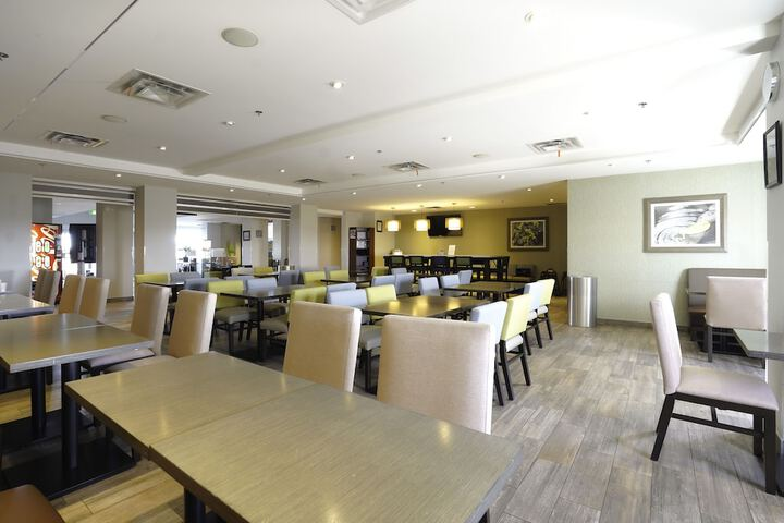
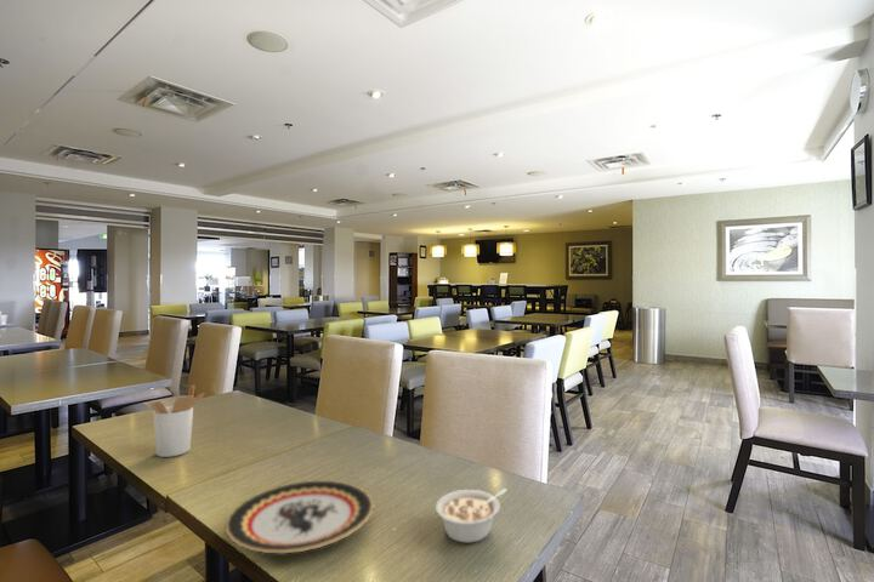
+ legume (469, 513)
+ utensil holder (178, 421)
+ plate (302, 515)
